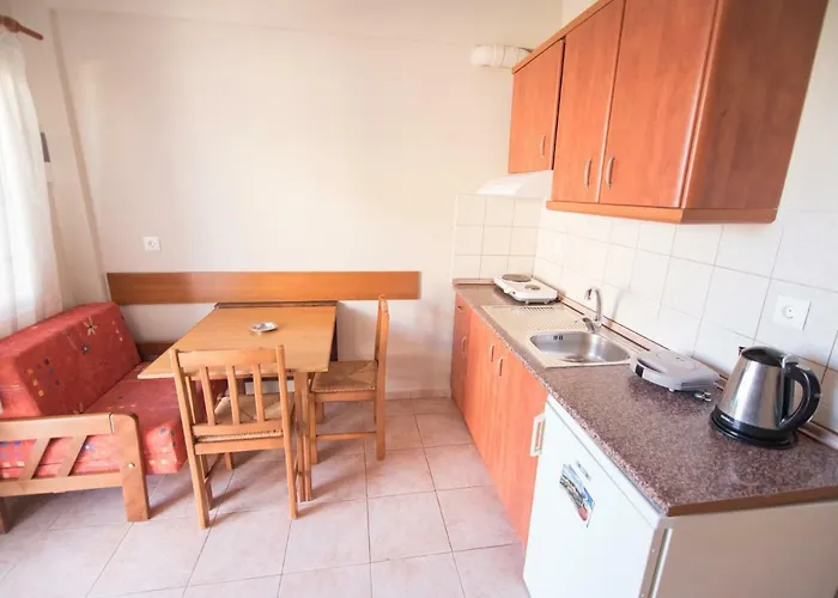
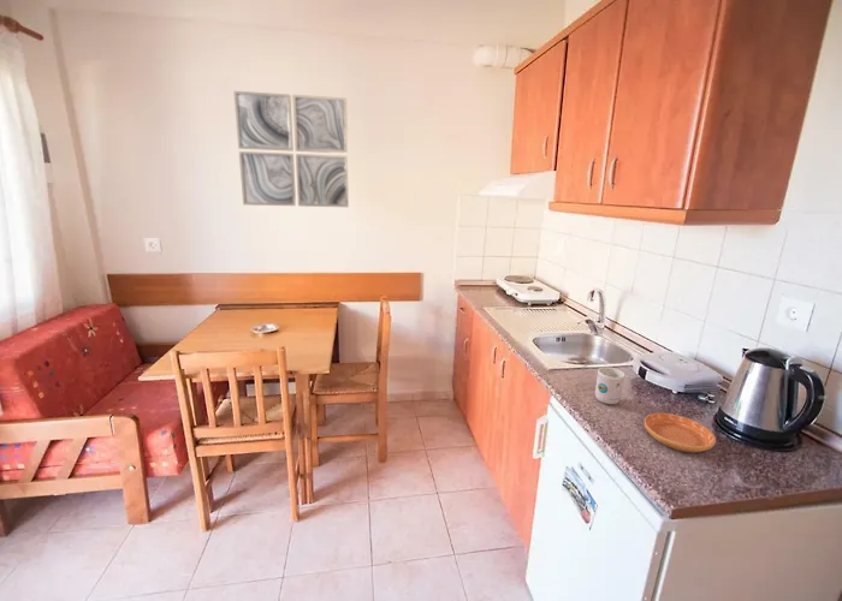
+ mug (611, 381)
+ wall art (292, 150)
+ saucer (677, 433)
